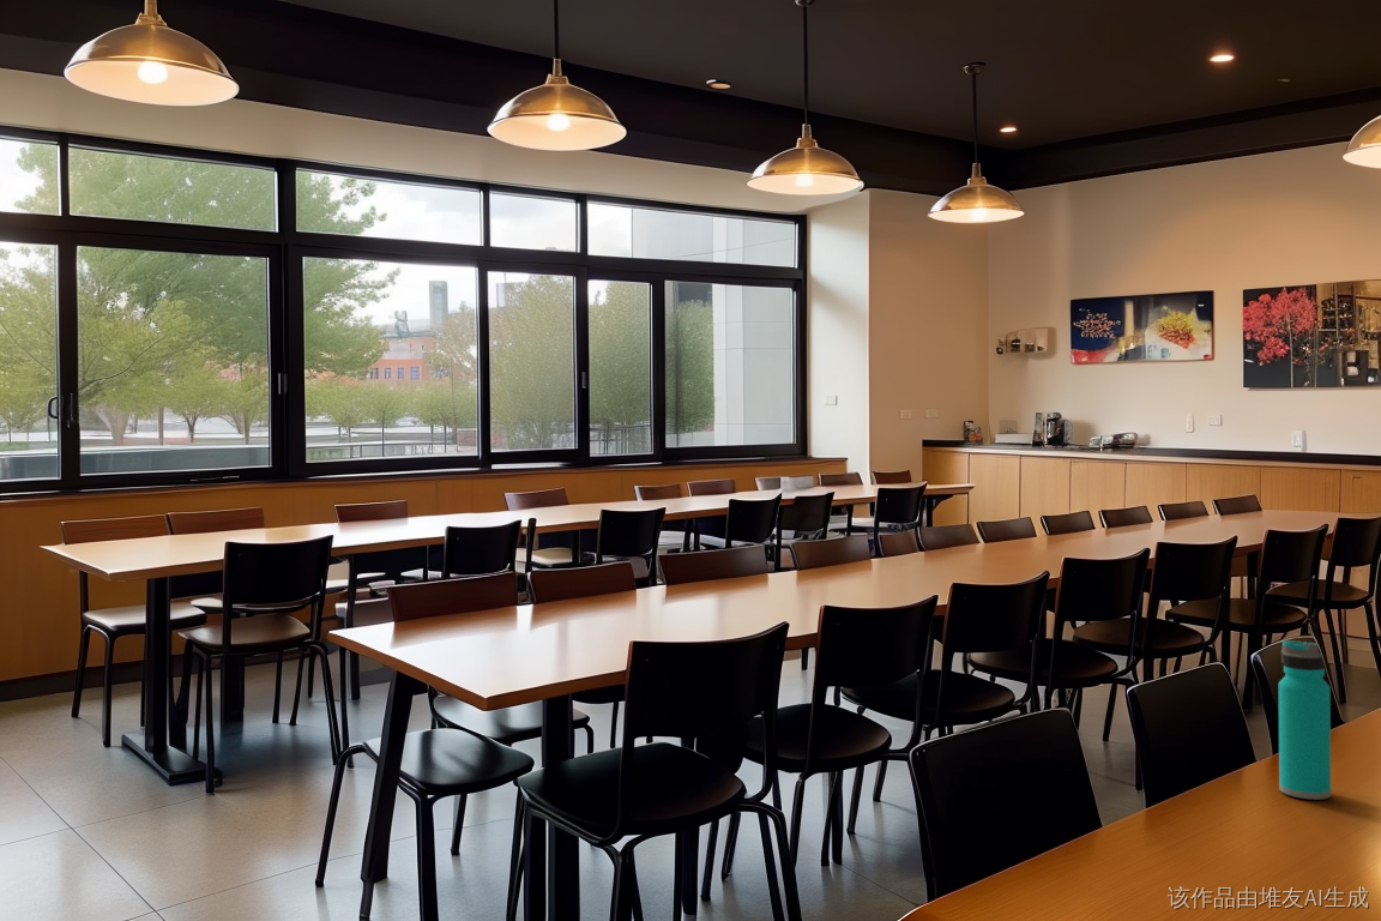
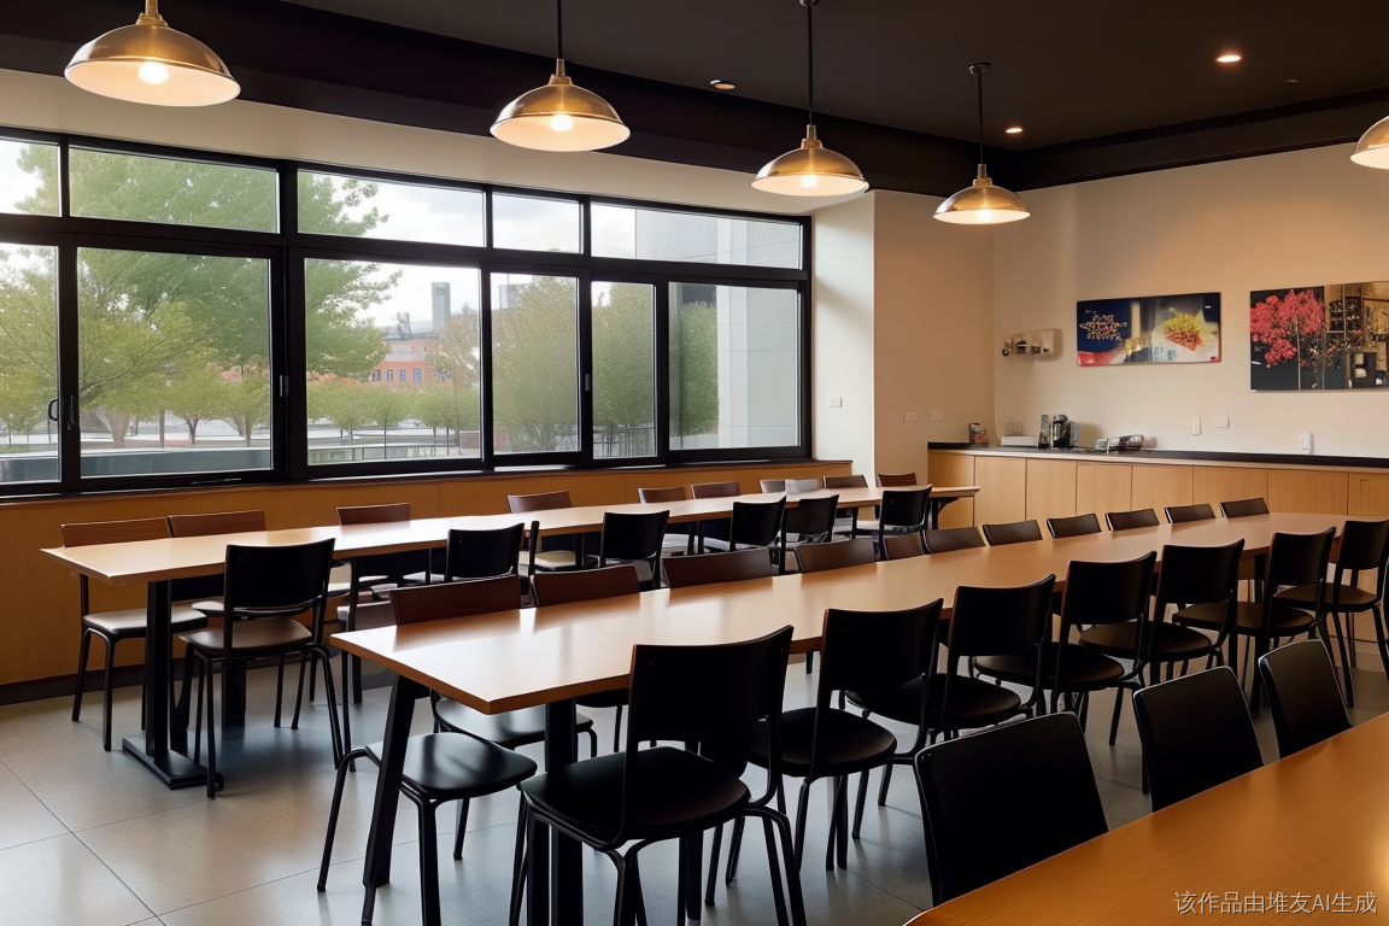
- water bottle (1304, 717)
